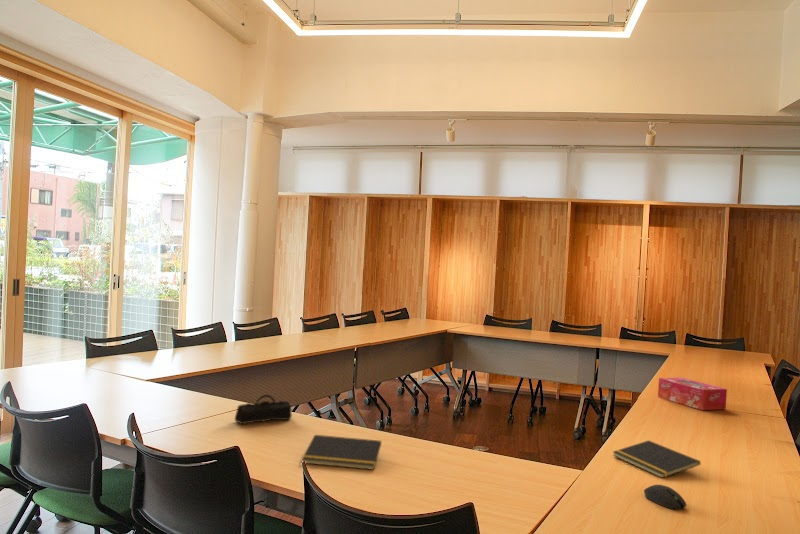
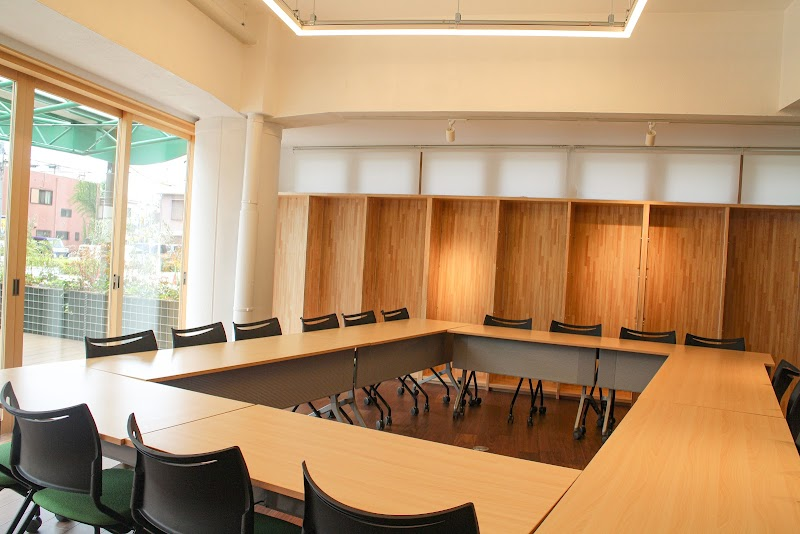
- computer mouse (665, 494)
- tissue box (691, 393)
- pencil case (264, 407)
- notepad (342, 451)
- notepad (654, 458)
